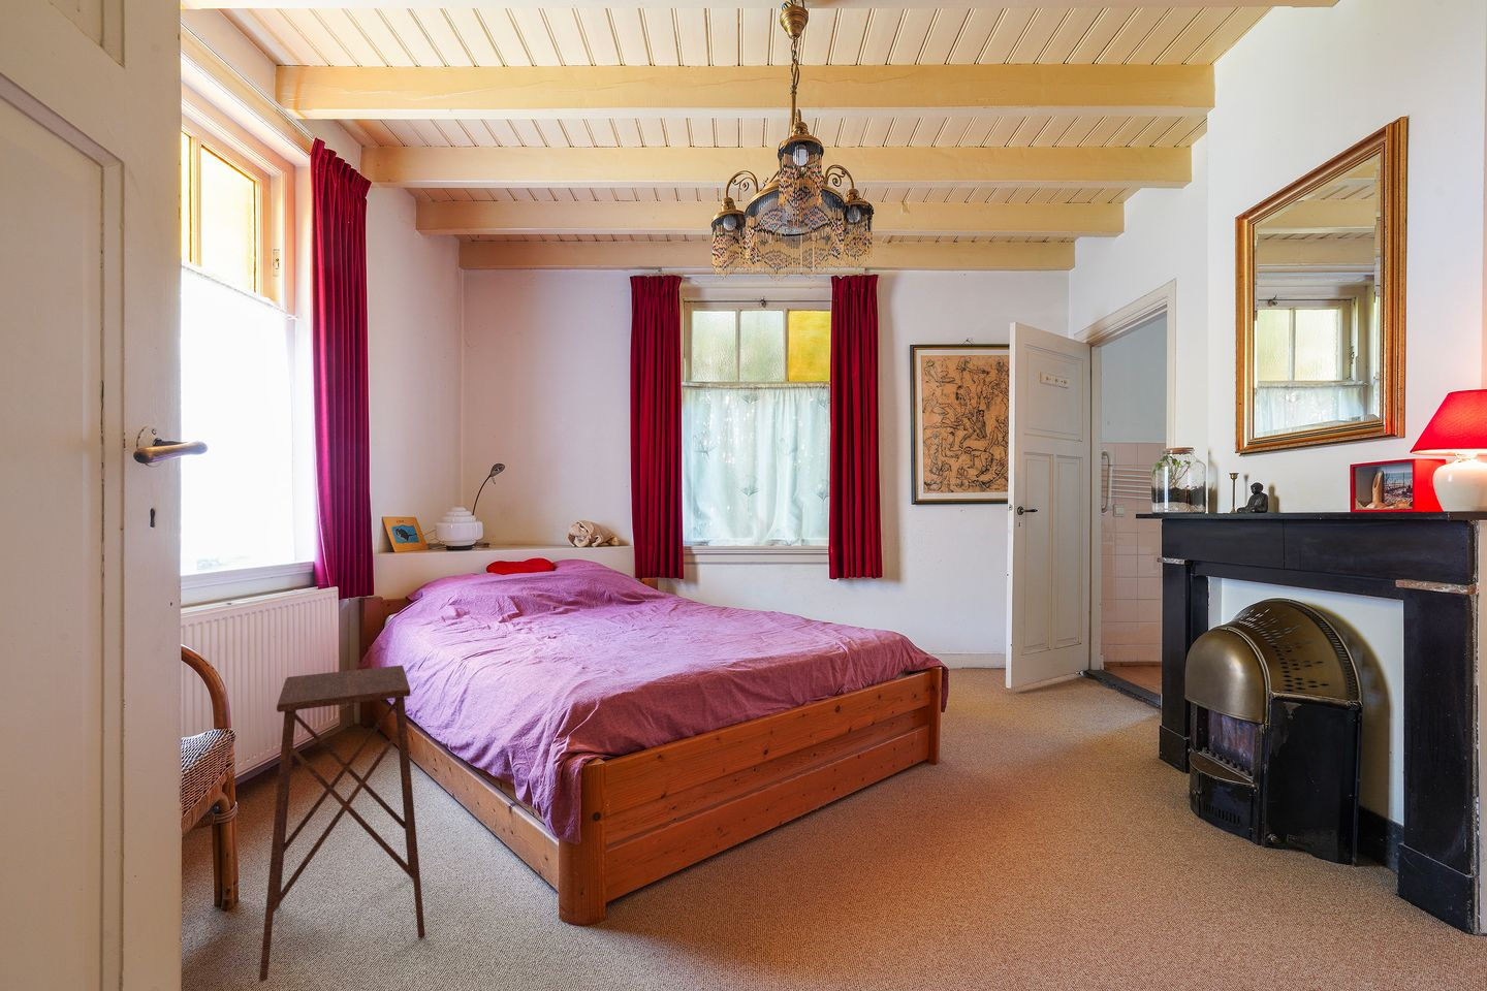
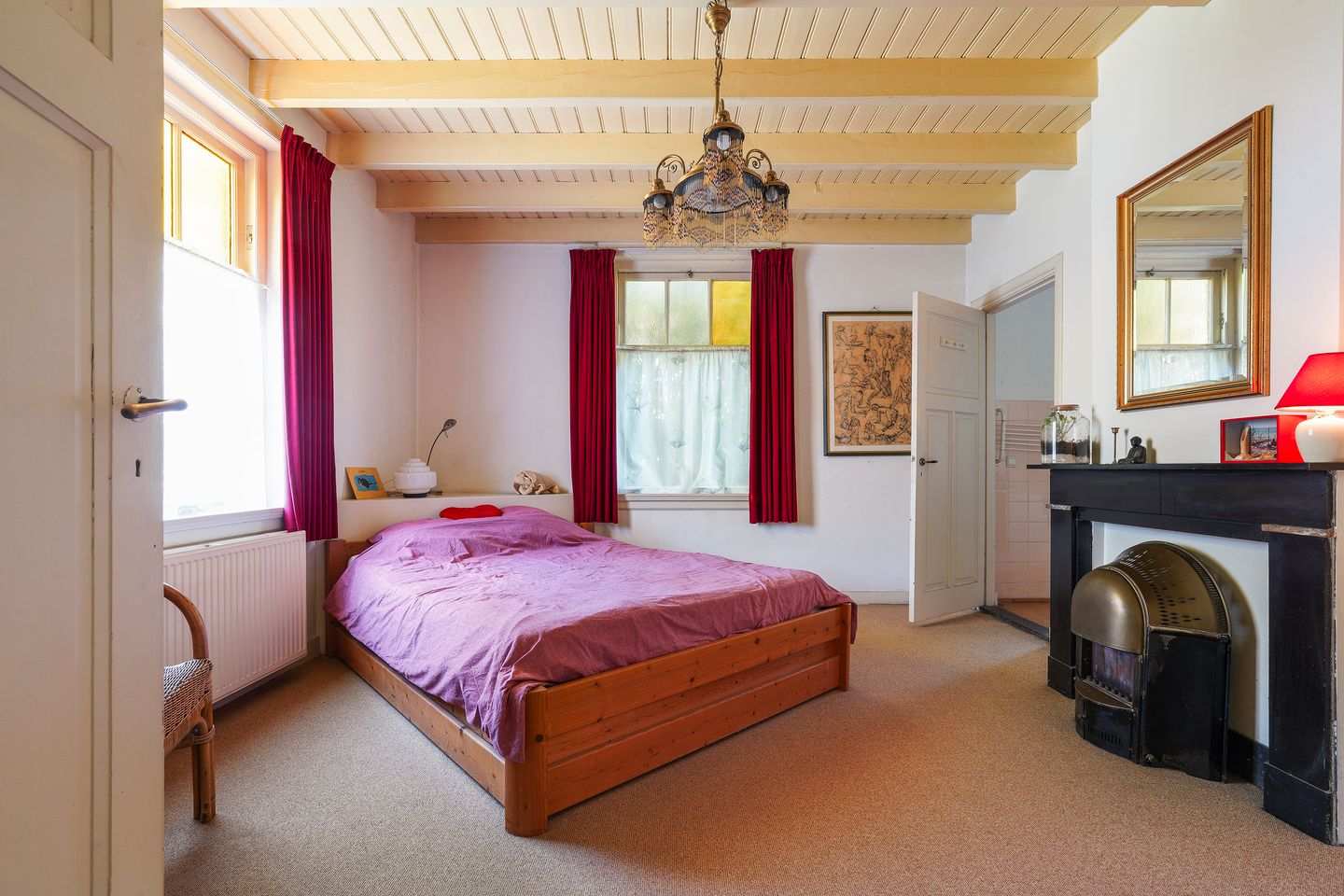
- side table (346, 801)
